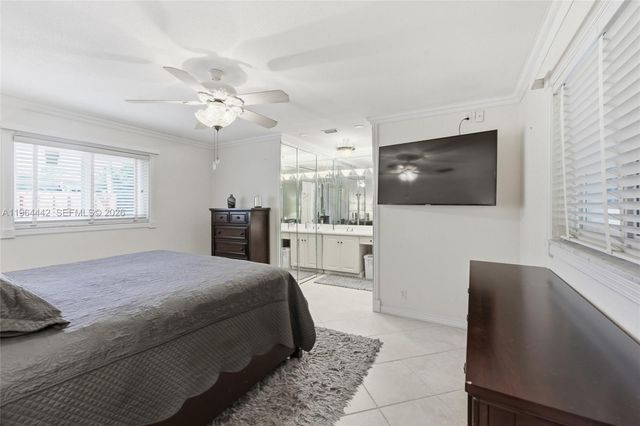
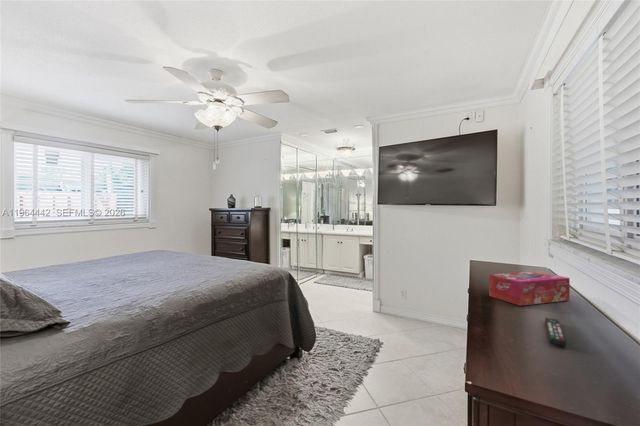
+ remote control (554, 330)
+ tissue box (528, 287)
